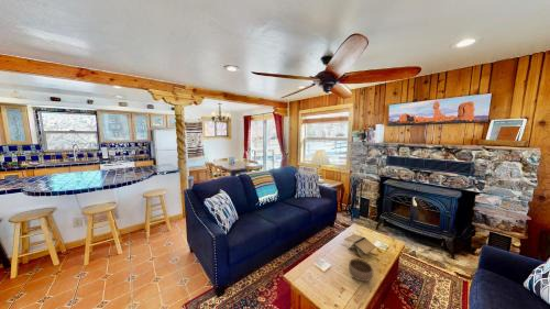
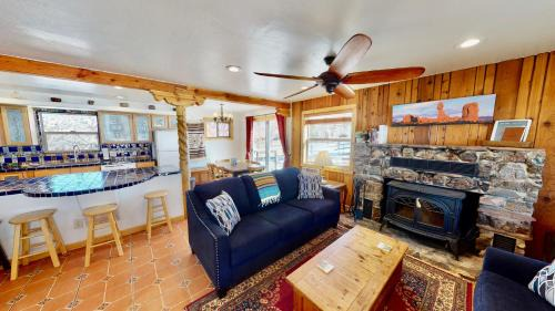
- book (359, 244)
- bowl (360, 271)
